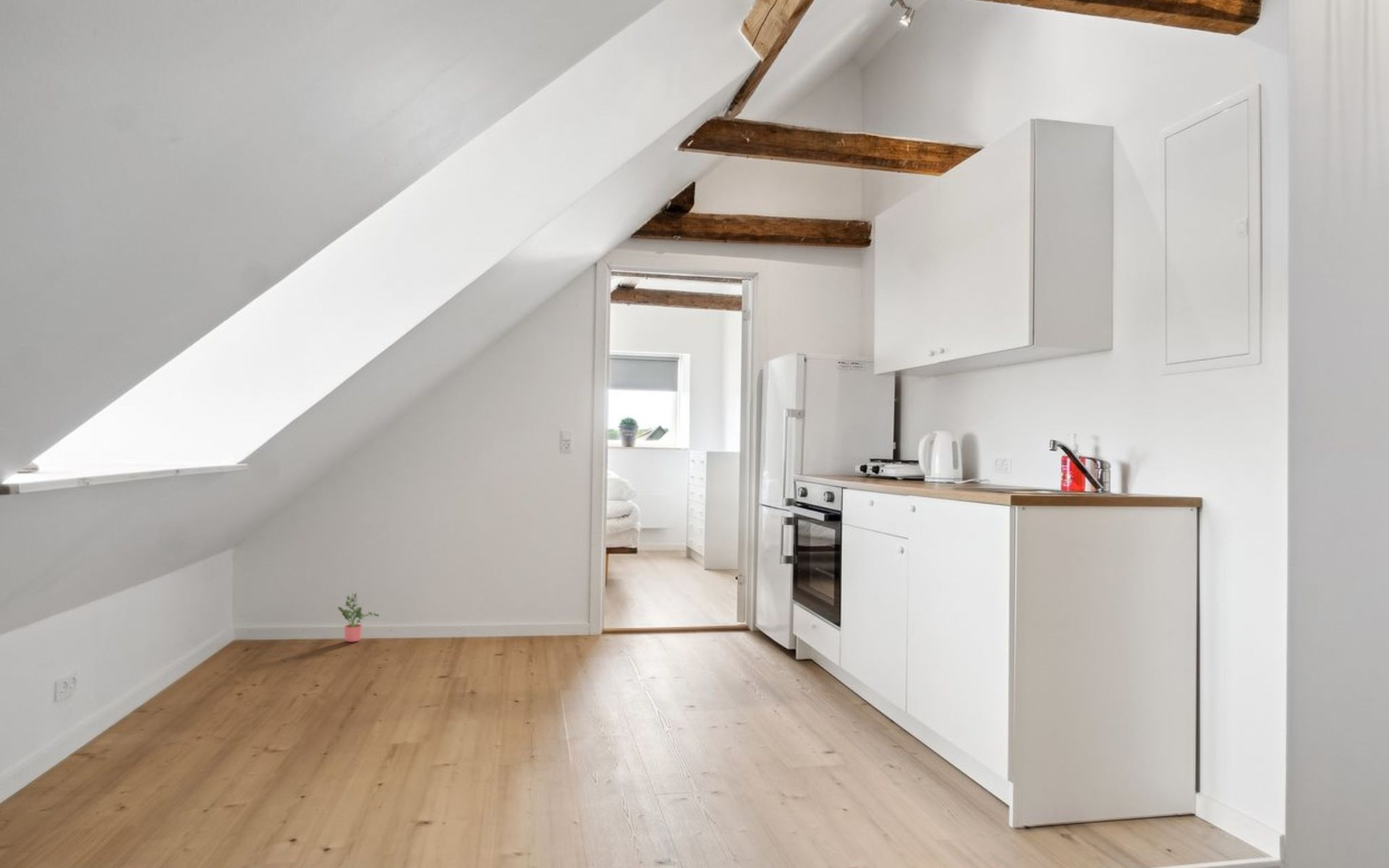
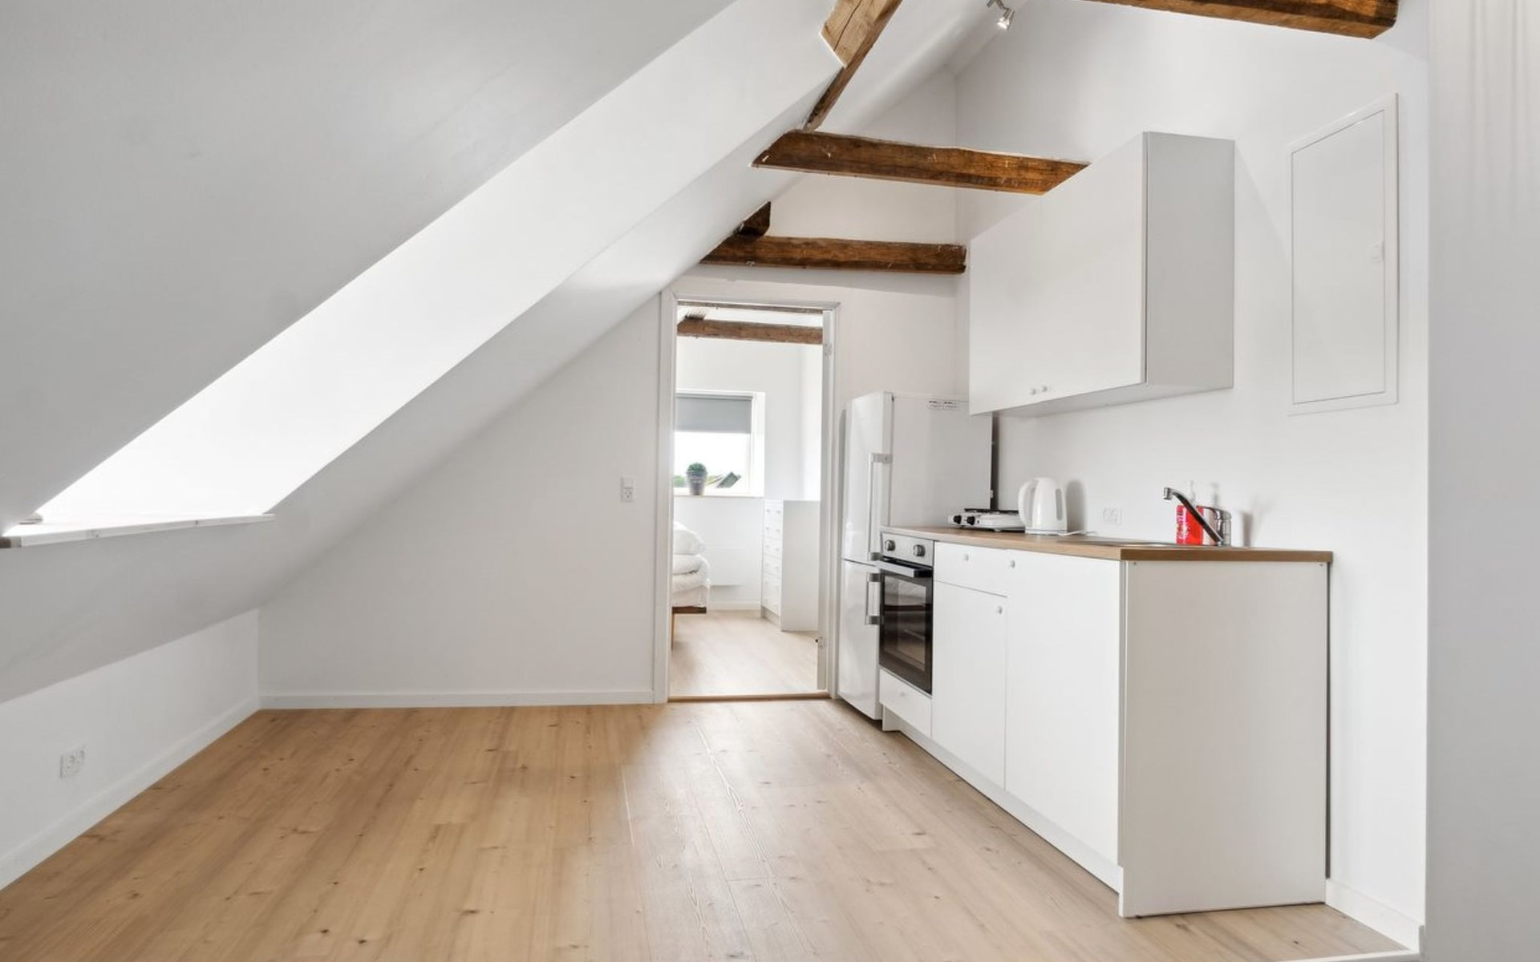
- potted plant (359, 618)
